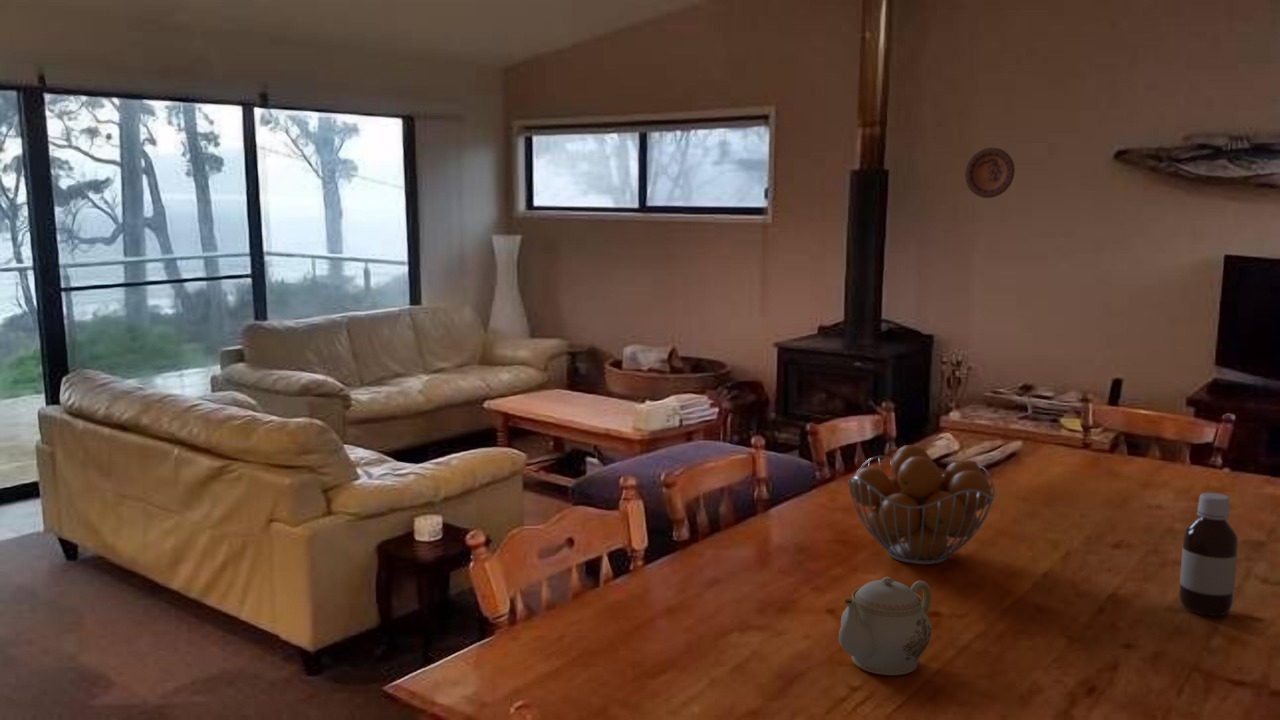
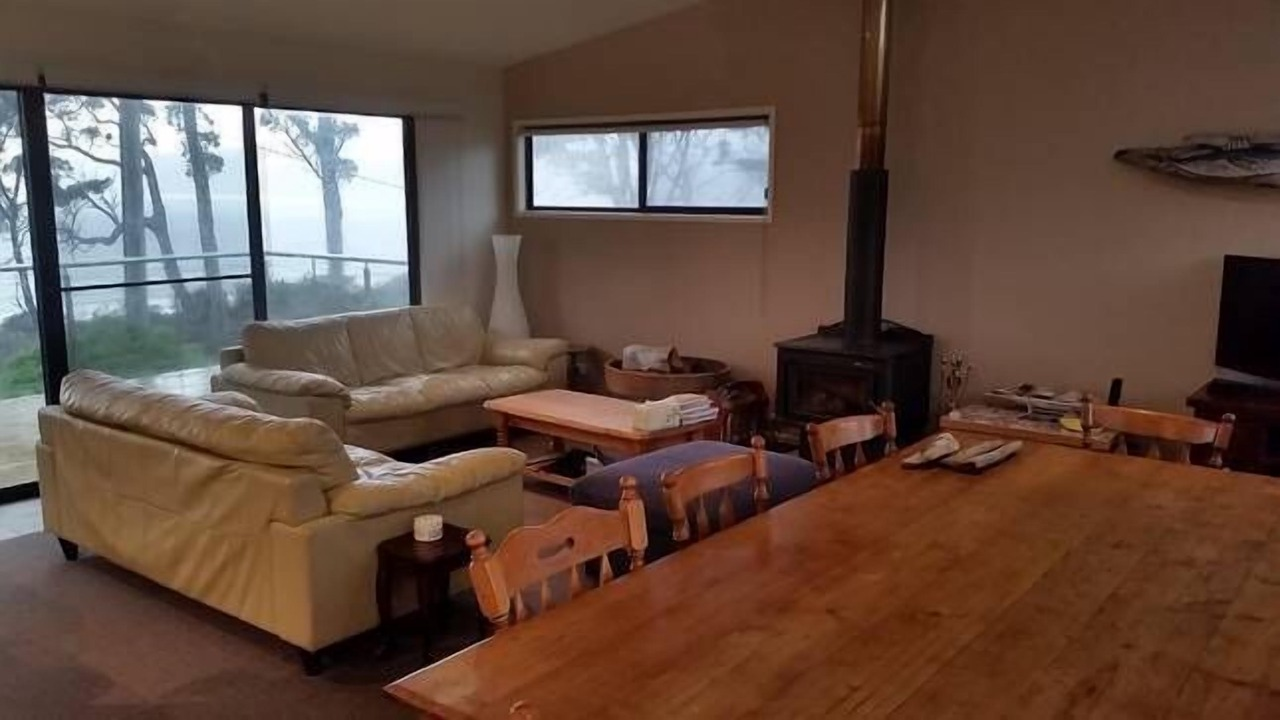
- teapot (888, 619)
- bottle (1209, 553)
- decorative plate (989, 172)
- fruit basket (919, 503)
